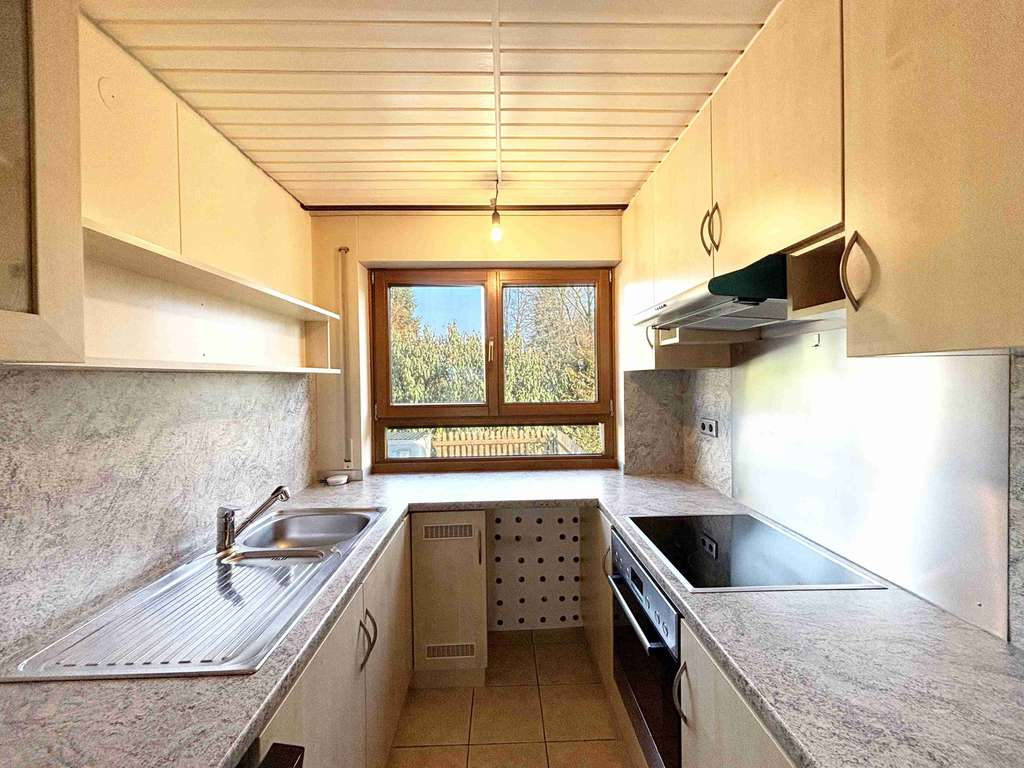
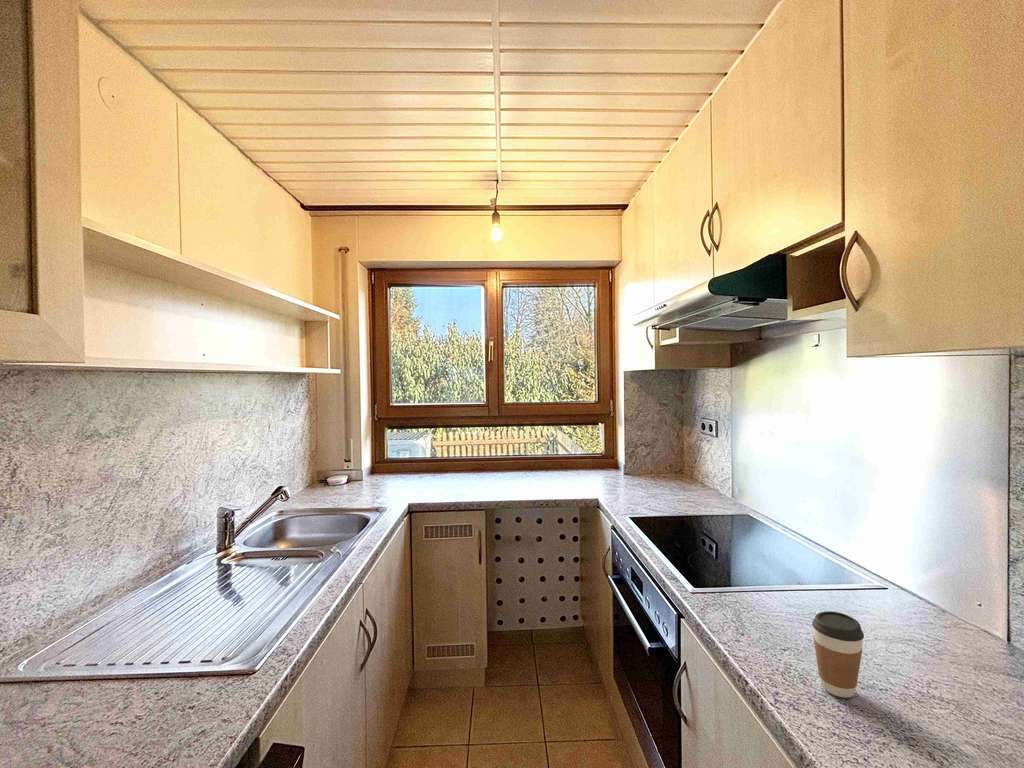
+ coffee cup (837, 654)
